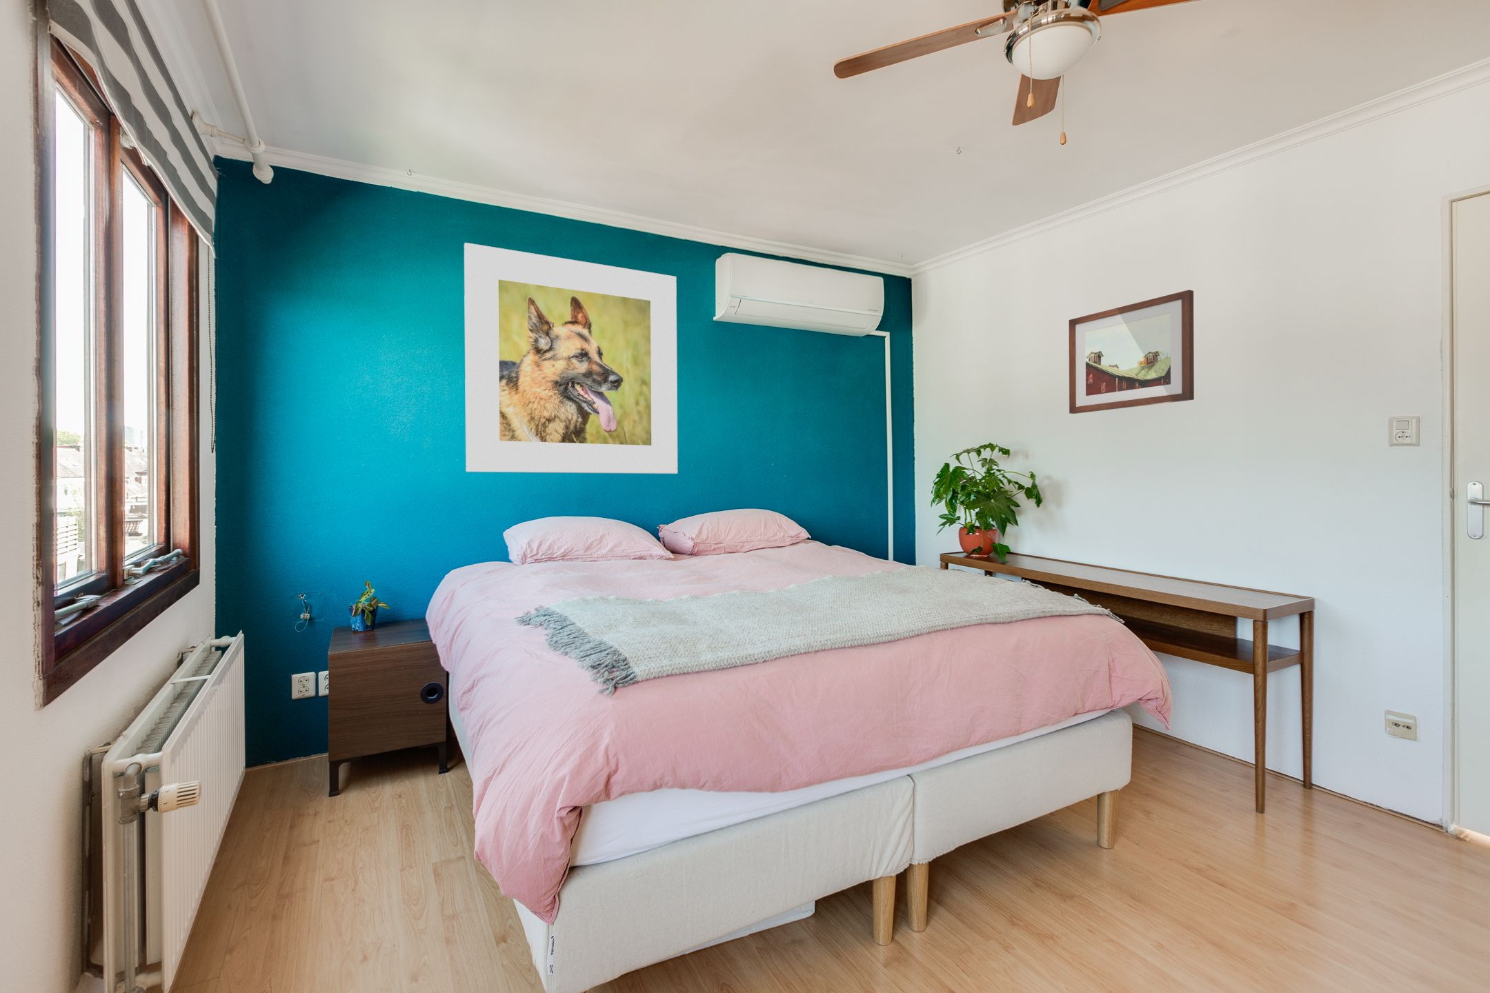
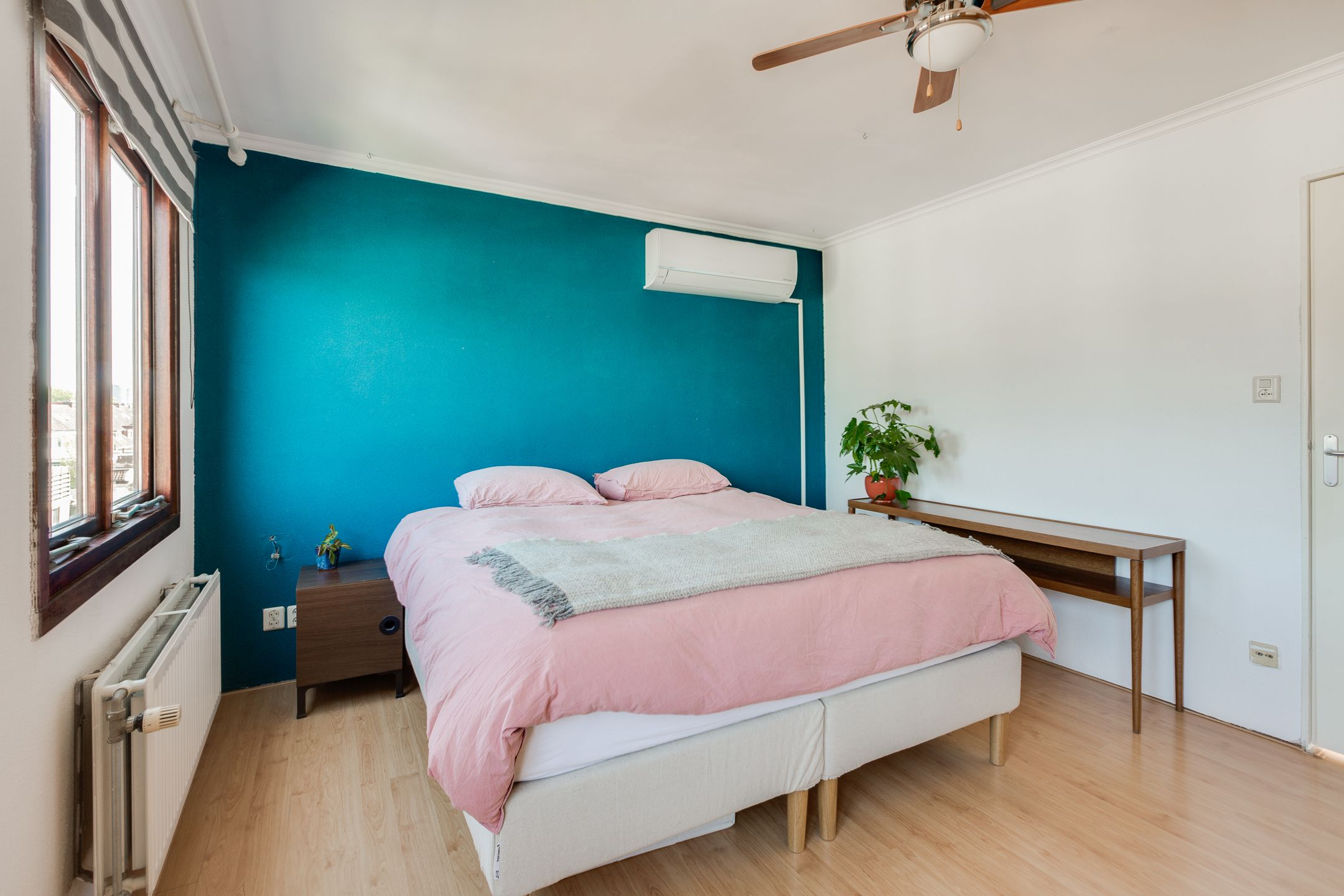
- wall art (1126, 357)
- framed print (578, 367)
